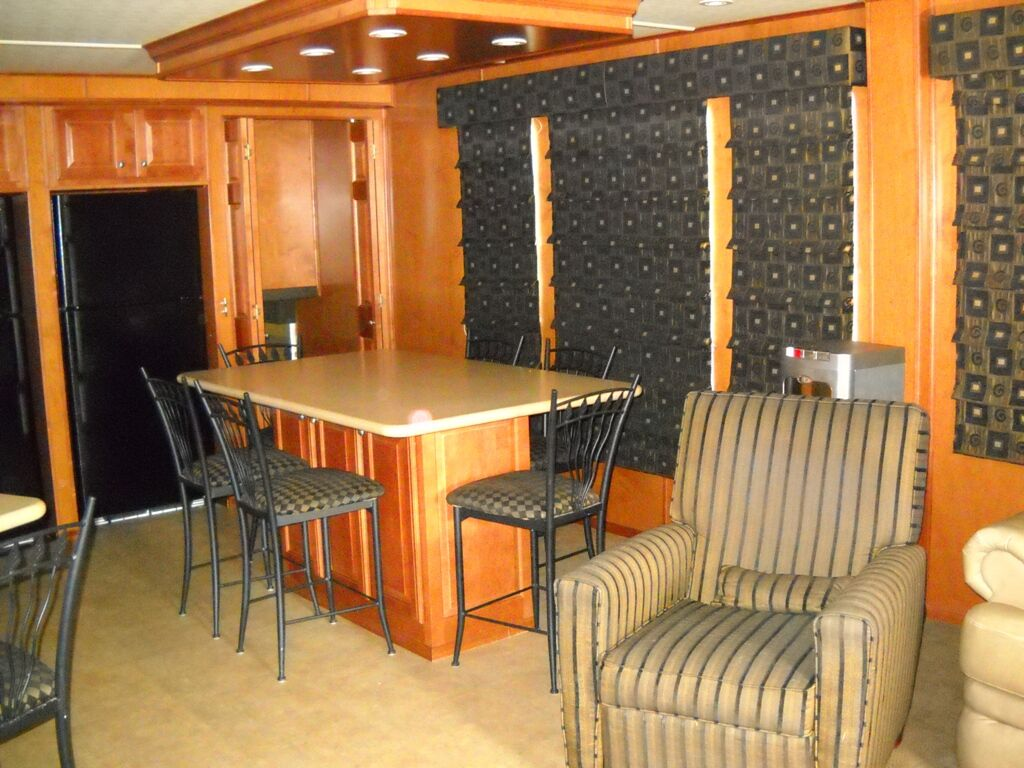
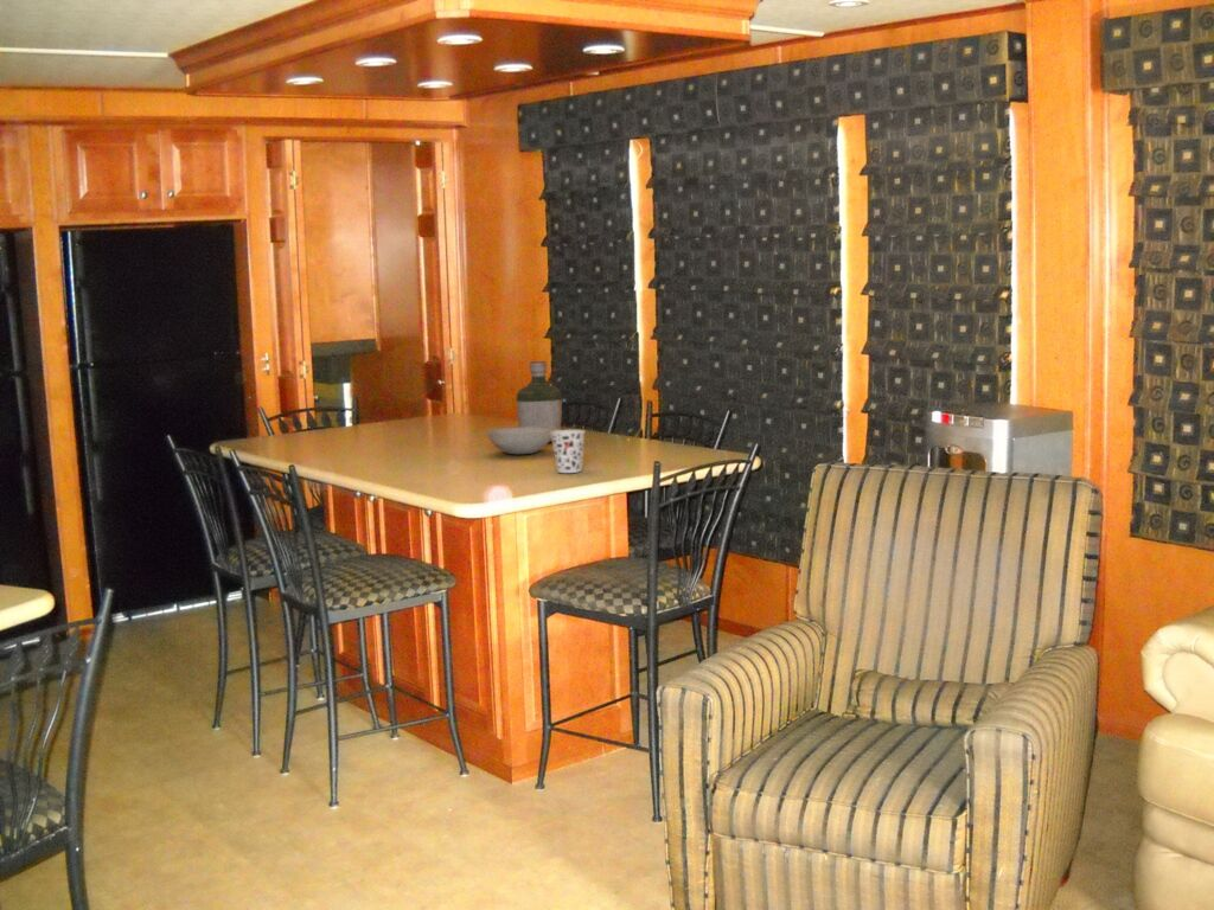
+ bottle (538, 402)
+ cup (568, 451)
+ bowl (520, 441)
